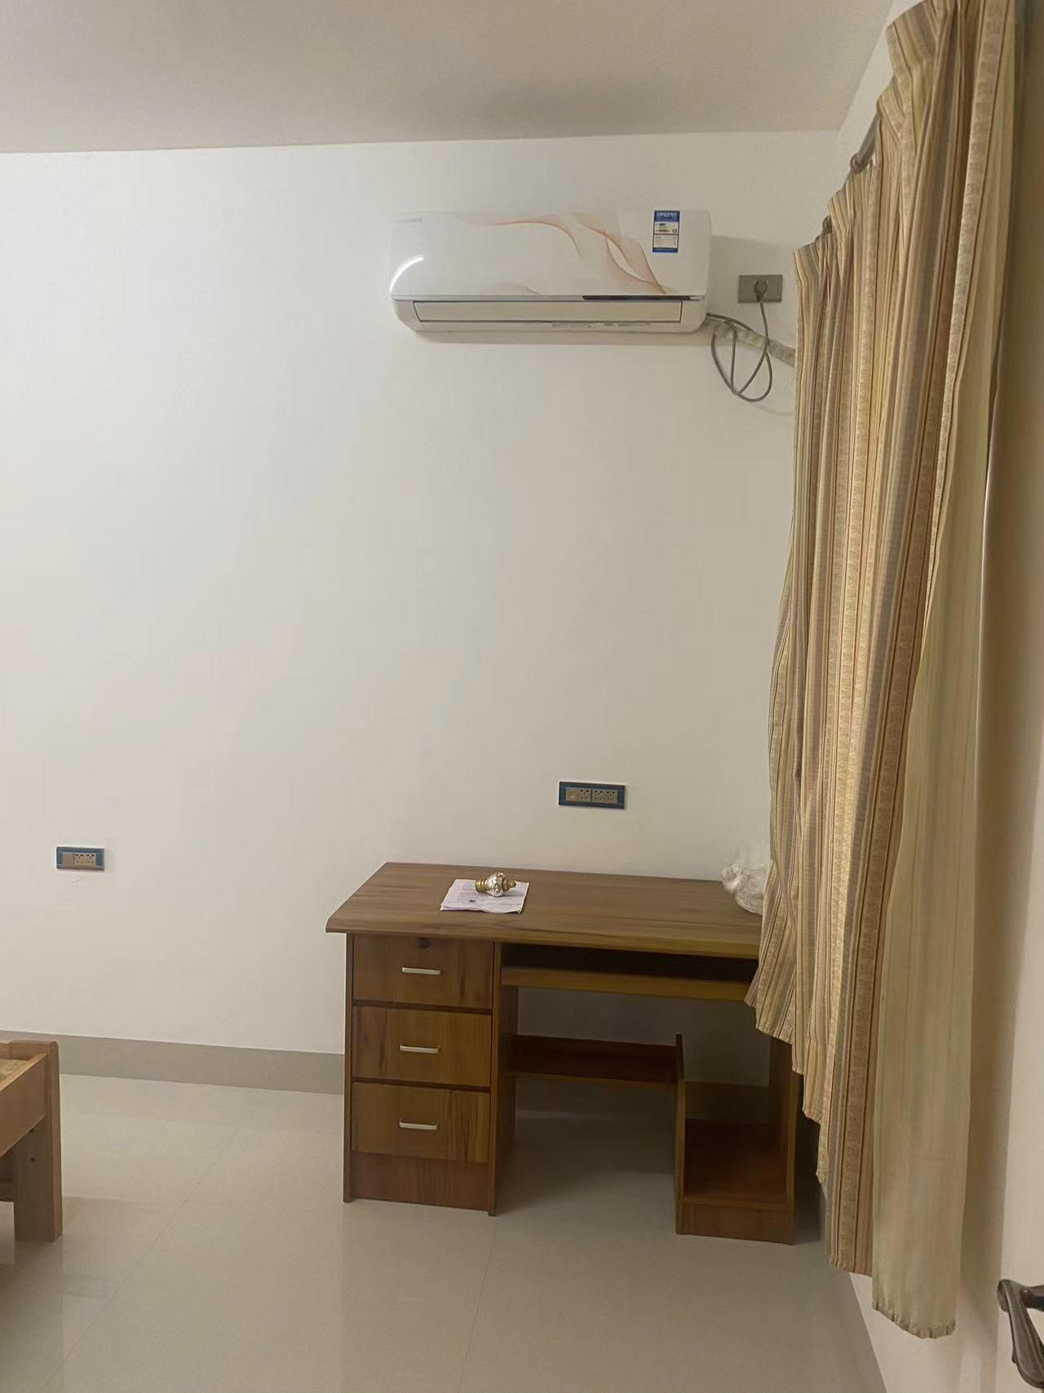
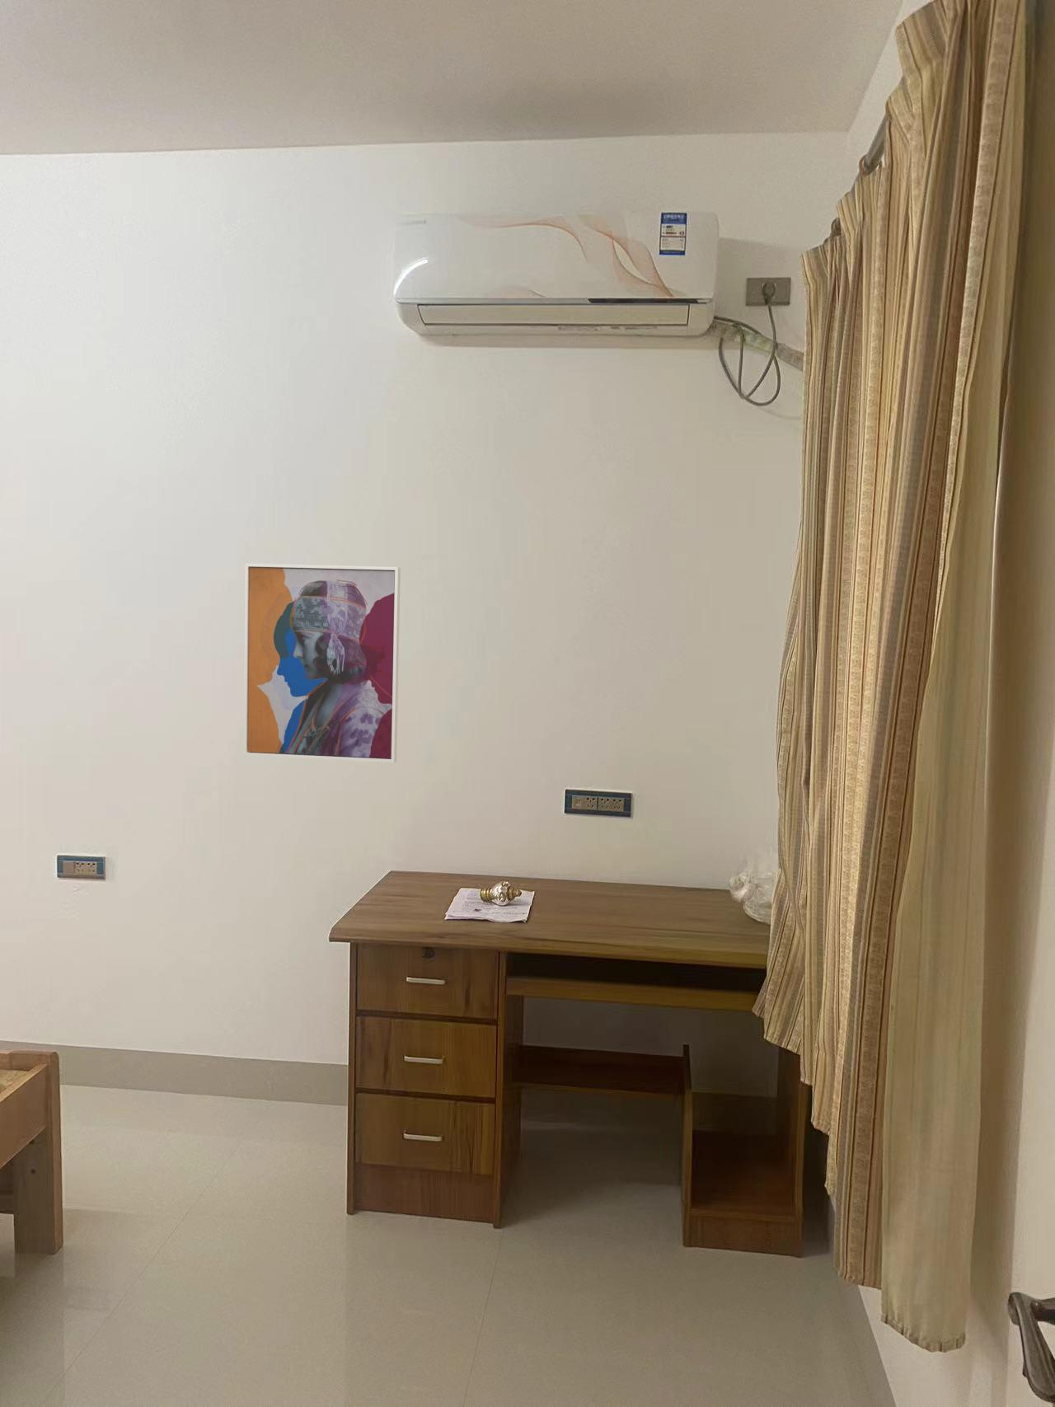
+ wall art (320, 663)
